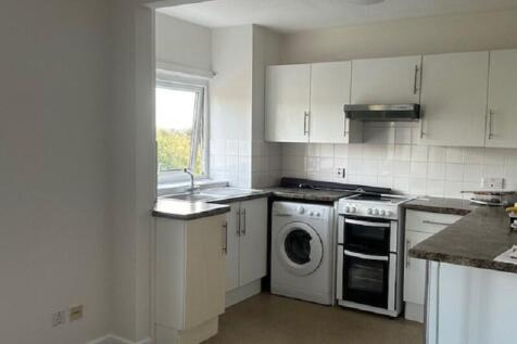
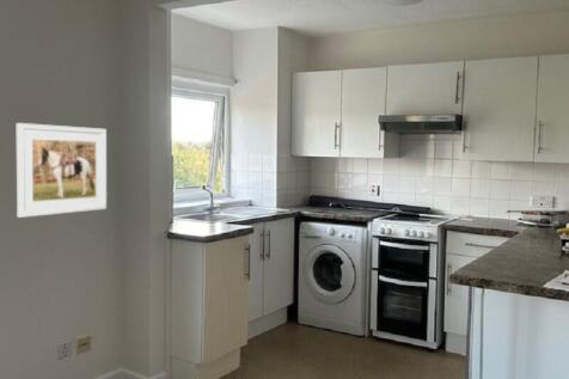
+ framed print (65, 170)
